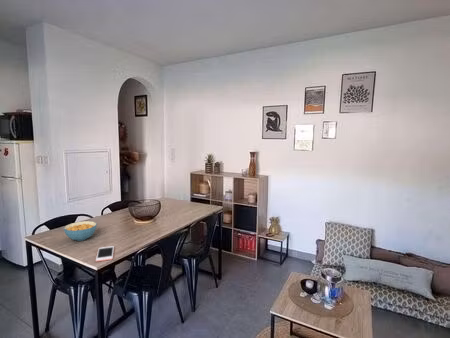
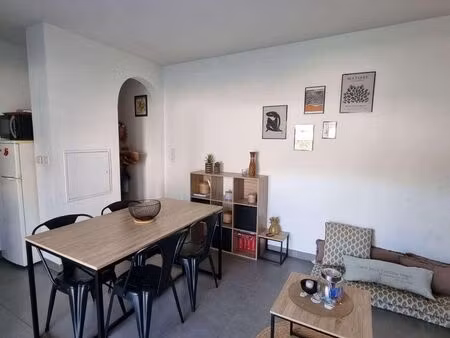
- cell phone (105, 253)
- cereal bowl (81, 232)
